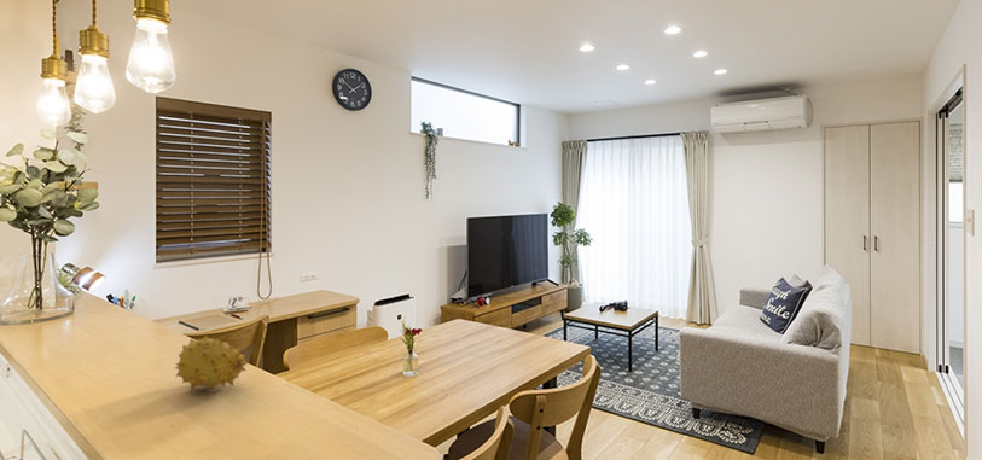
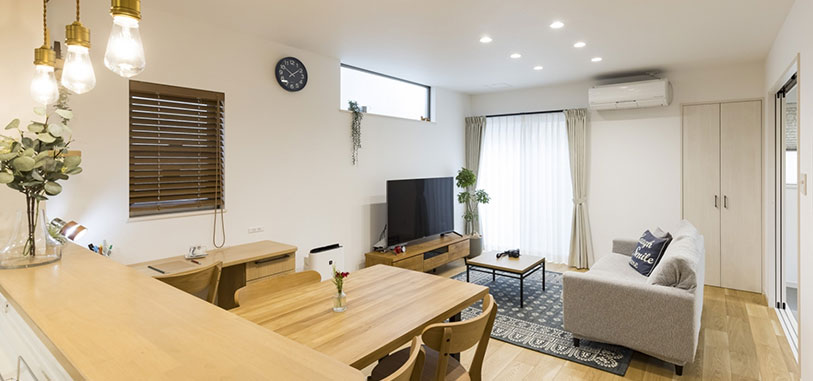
- fruit (213, 361)
